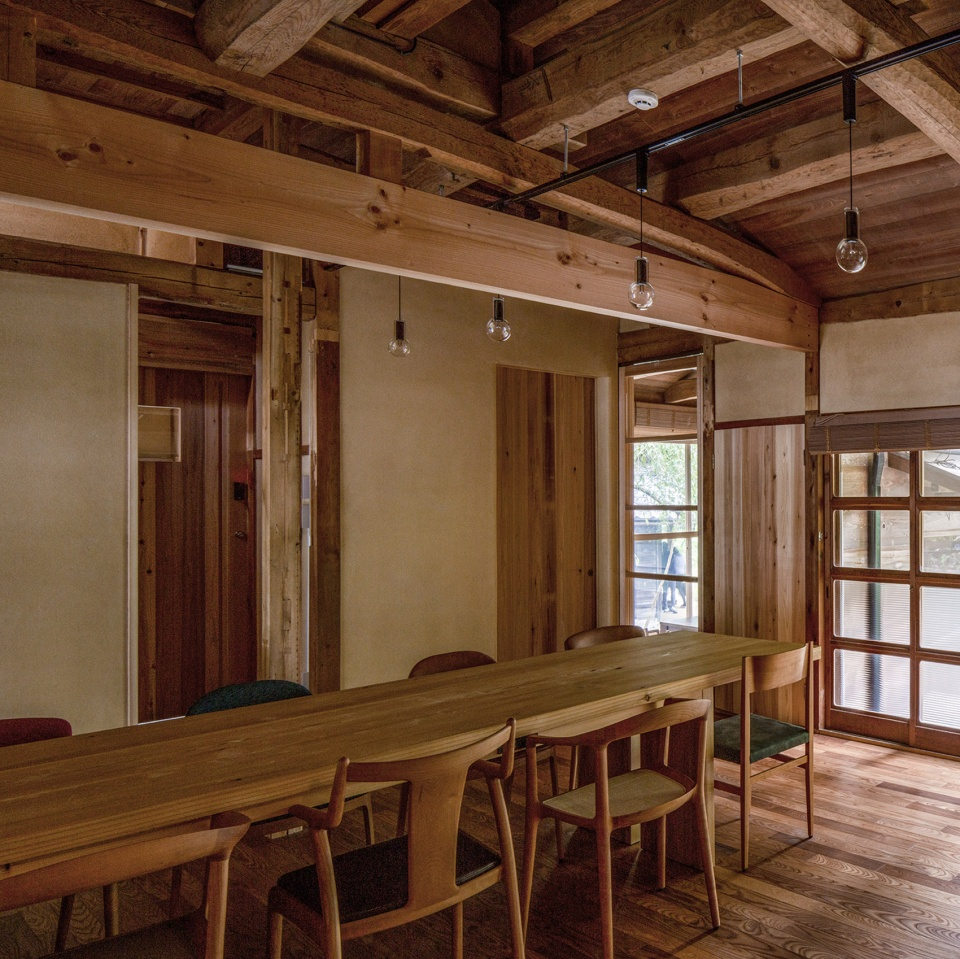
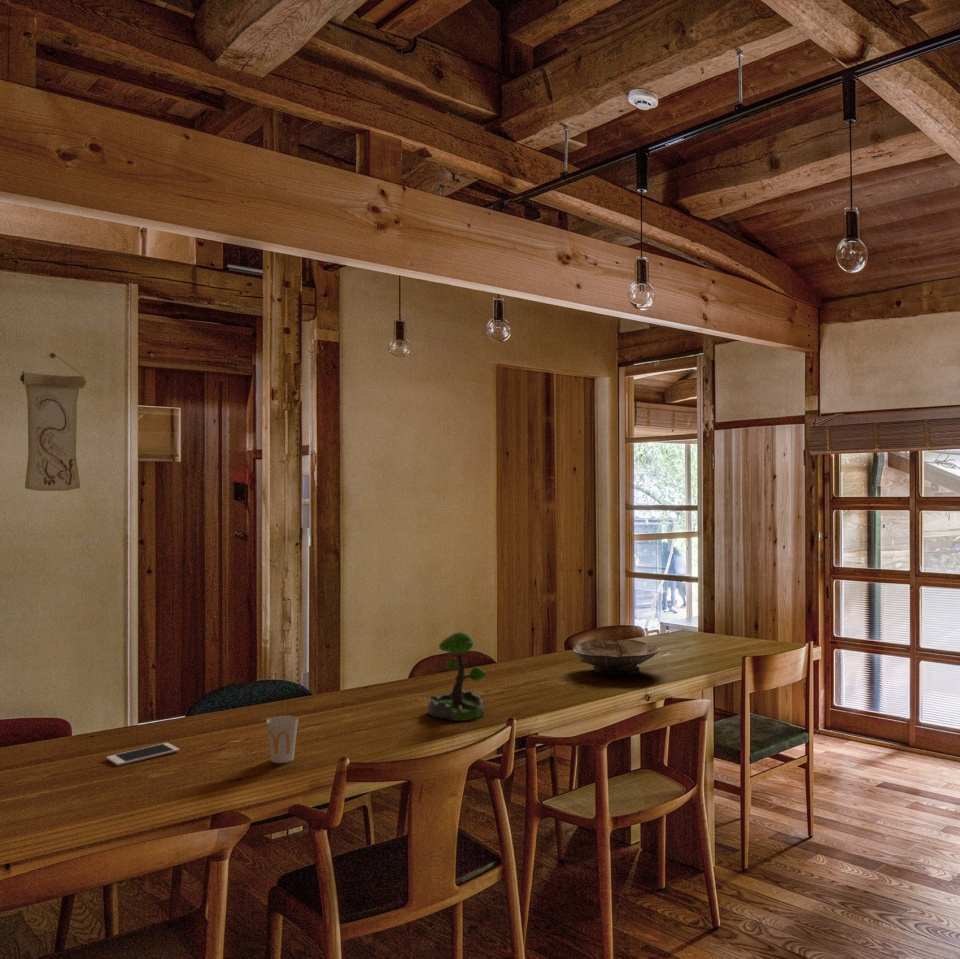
+ wall scroll (53, 421)
+ cell phone (143, 753)
+ bowl (616, 658)
+ cup (282, 739)
+ plant (458, 672)
